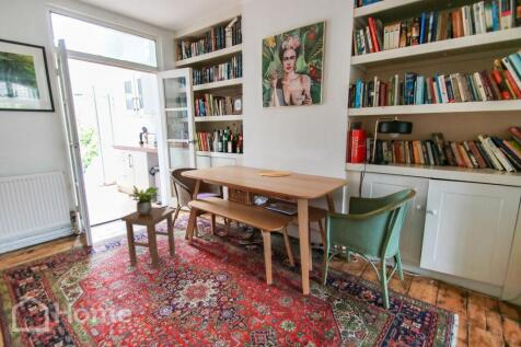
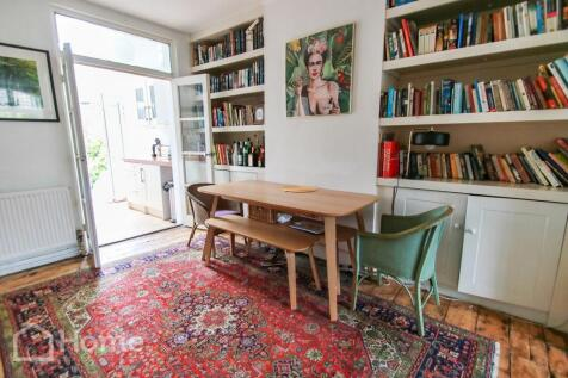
- potted plant (144, 199)
- stool (151, 235)
